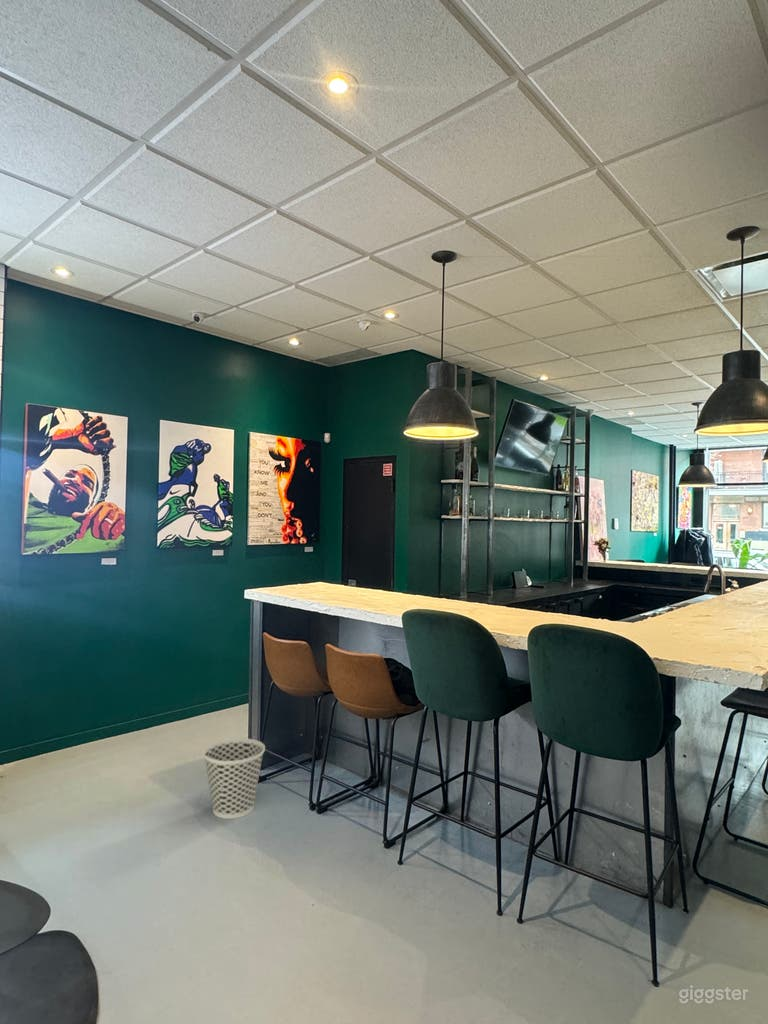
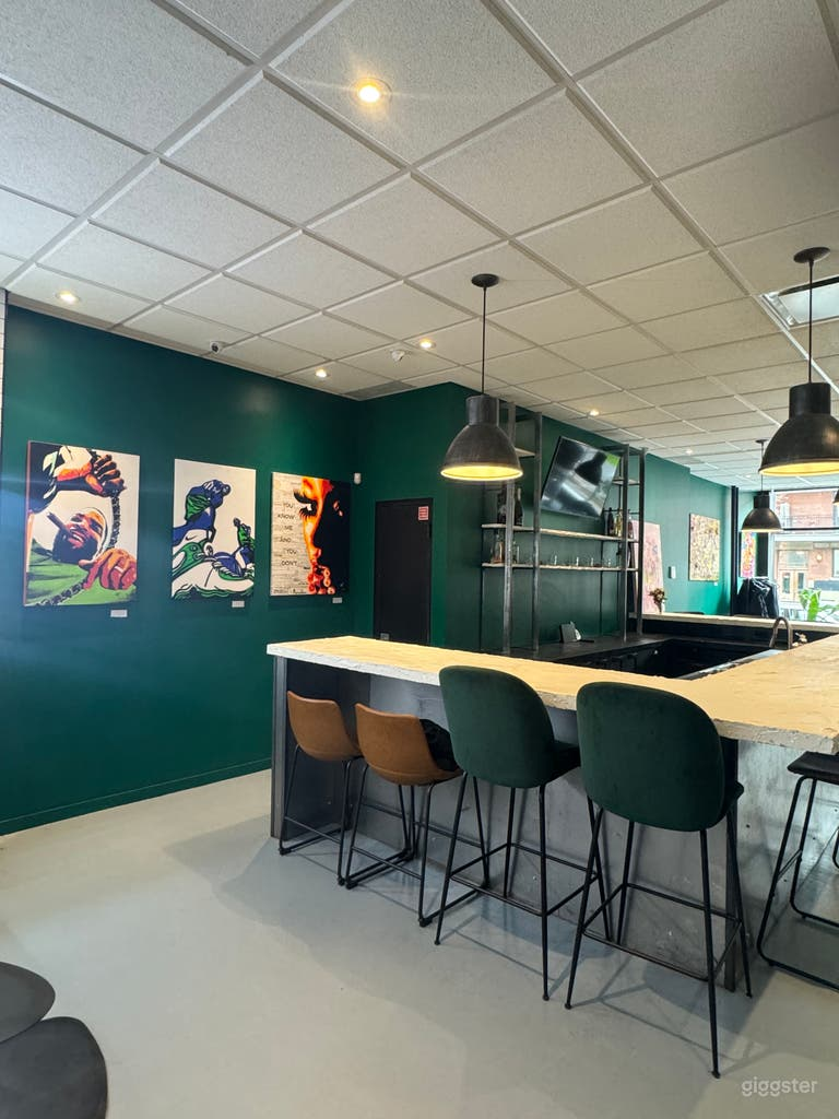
- wastebasket (233, 779)
